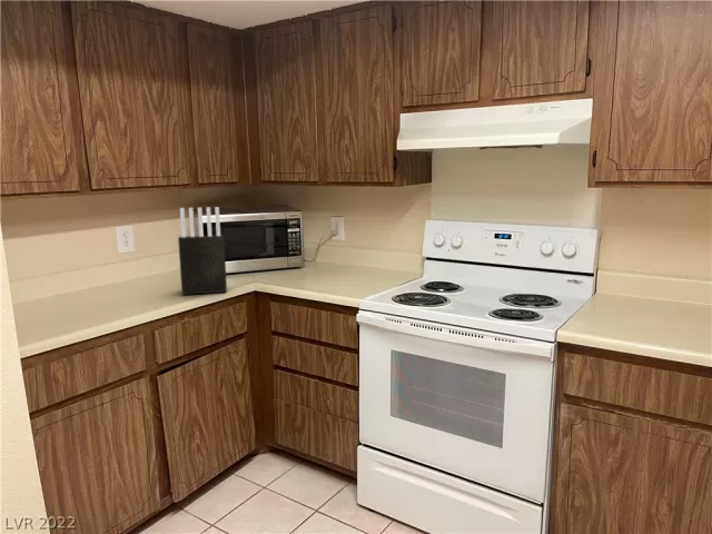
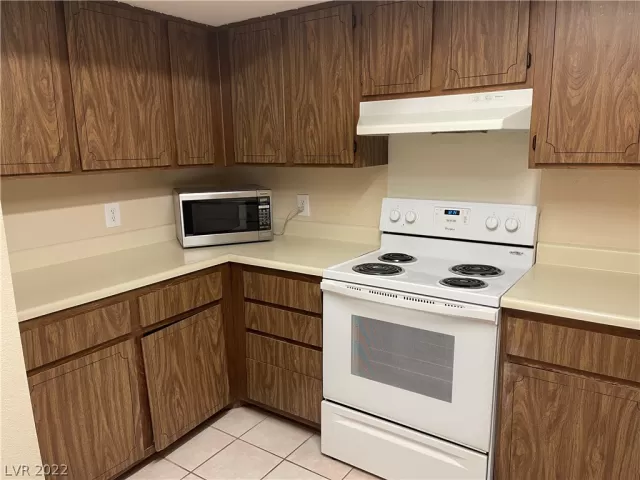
- knife block (202, 249)
